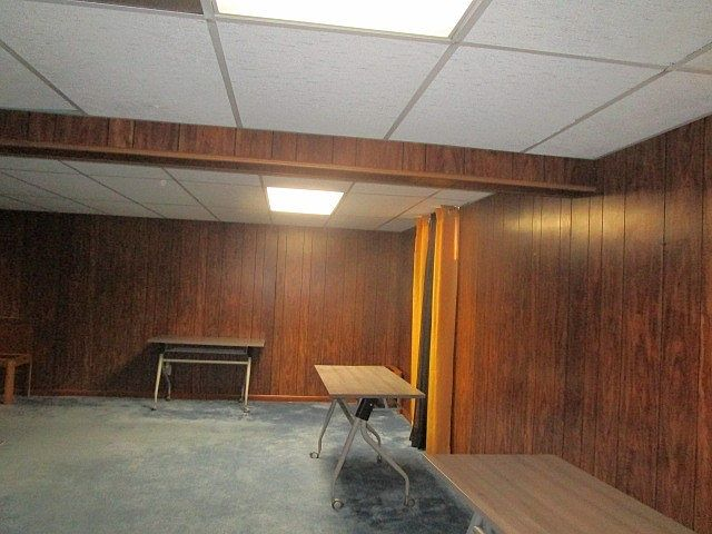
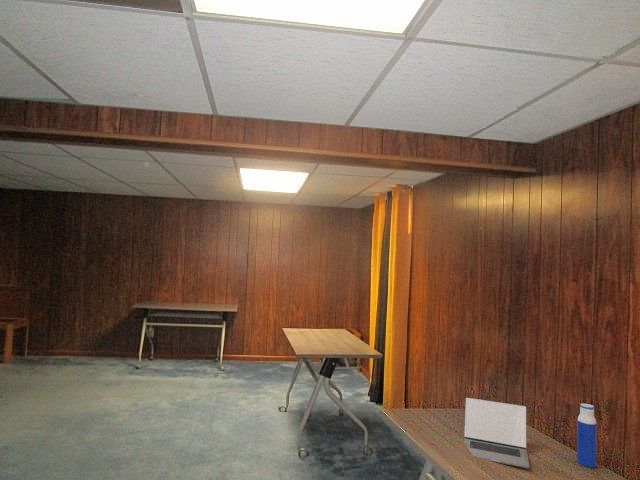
+ laptop (494, 430)
+ water bottle (586, 434)
